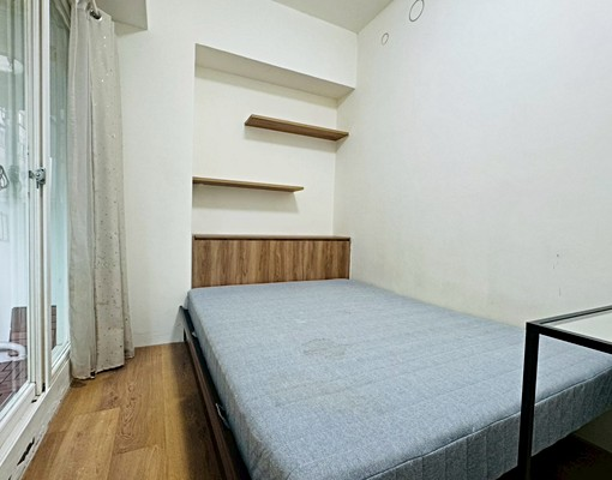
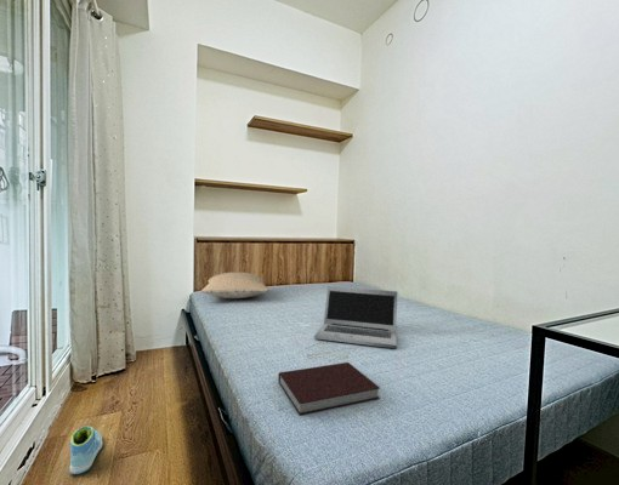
+ laptop (358, 314)
+ pillow (235, 285)
+ notebook (326, 384)
+ sneaker (87, 438)
